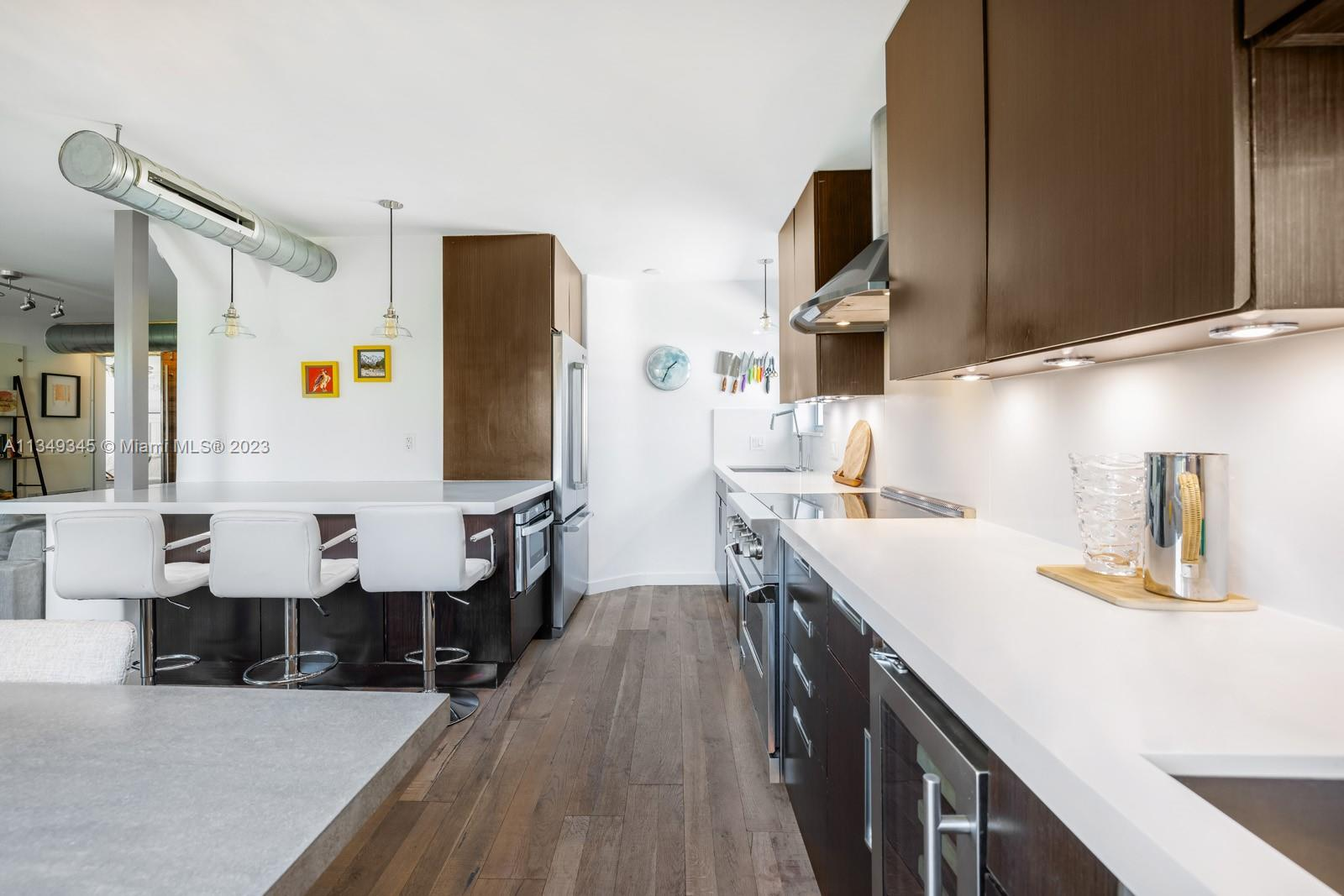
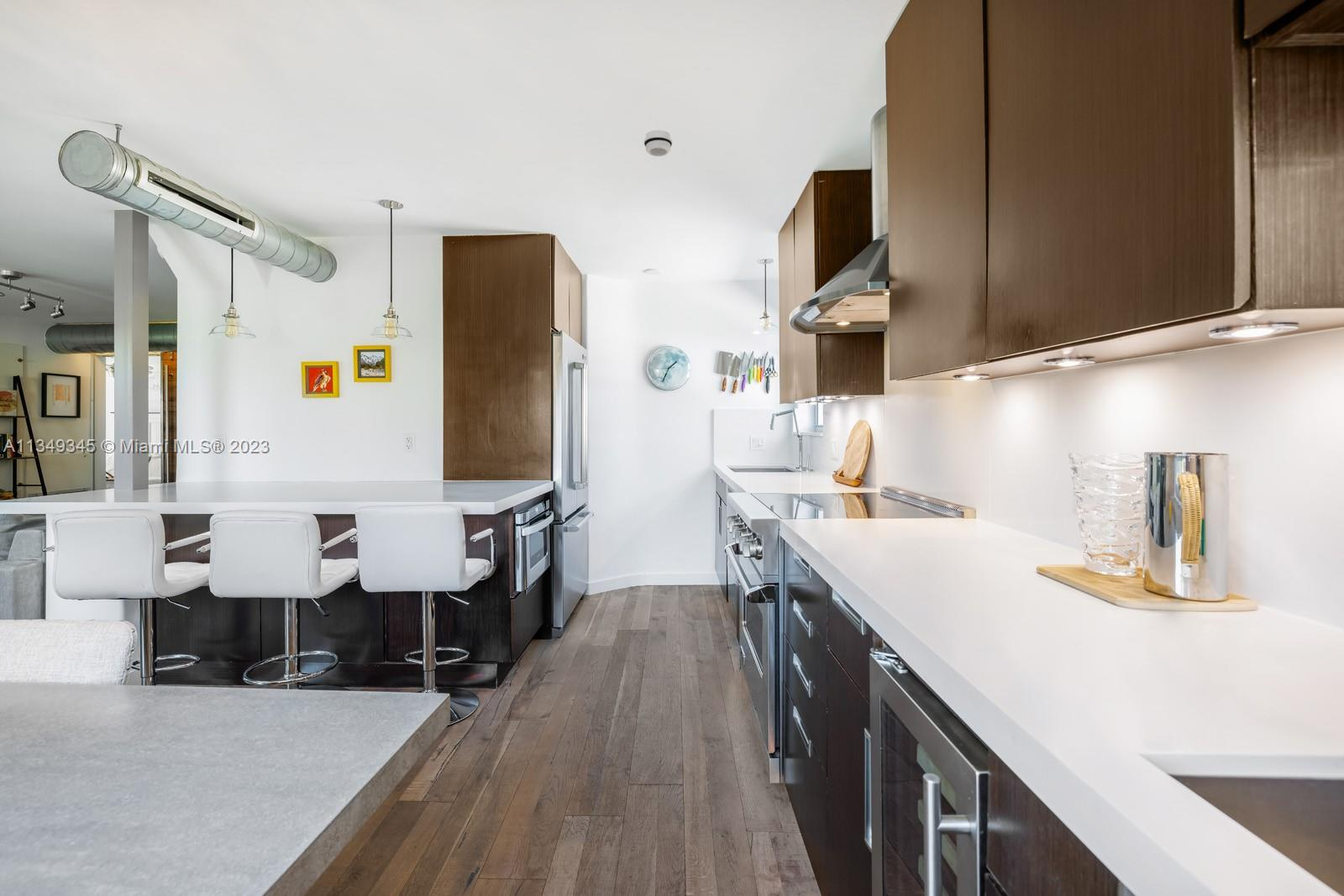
+ smoke detector (658, 144)
